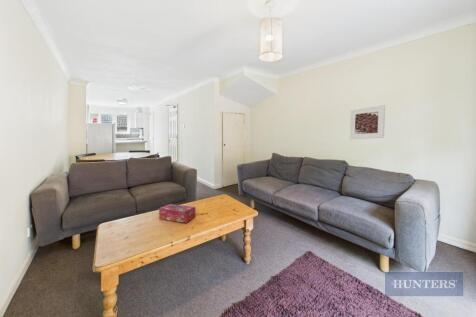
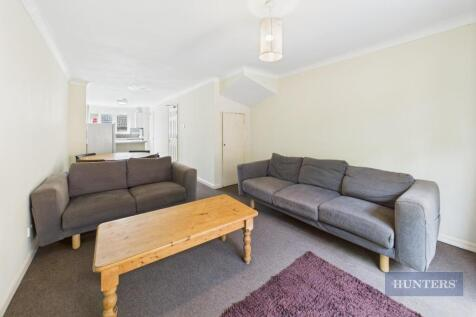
- tissue box (177, 212)
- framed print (366, 123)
